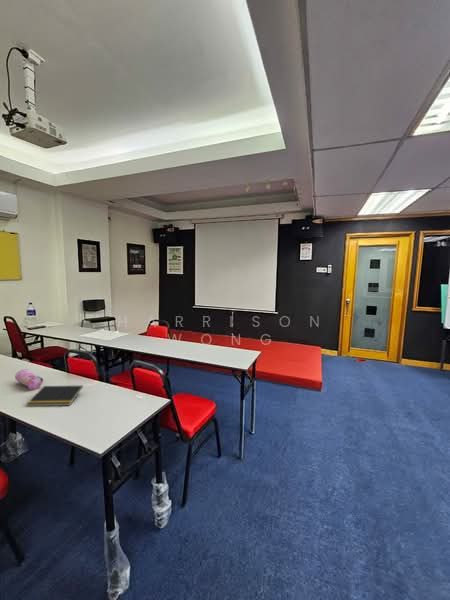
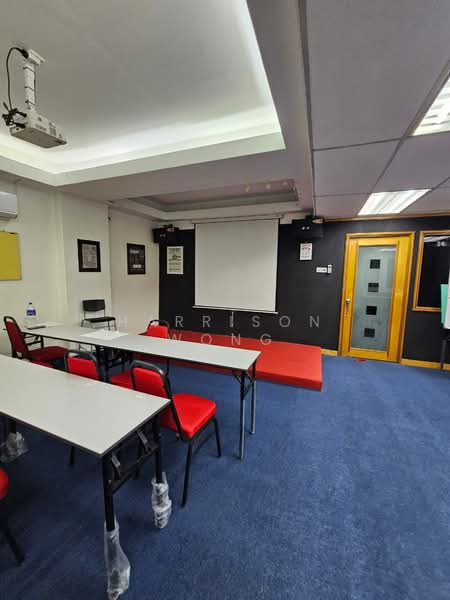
- pencil case (29, 378)
- notepad (56, 395)
